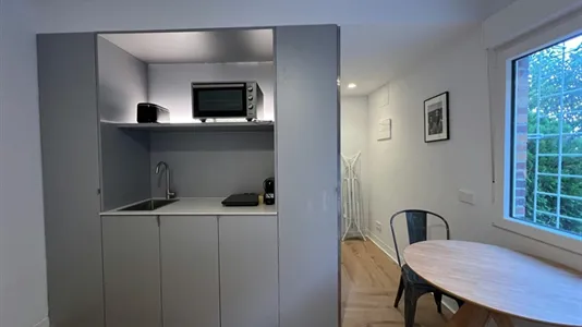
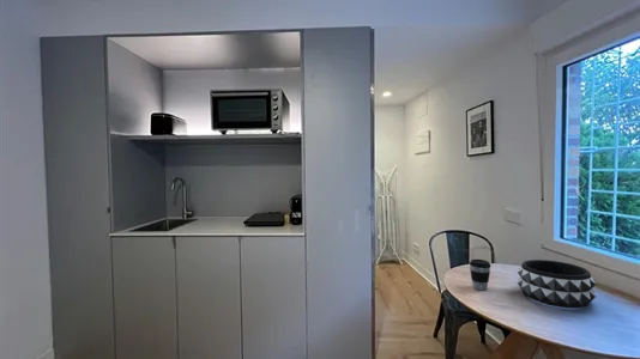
+ coffee cup (479, 274)
+ decorative bowl (554, 281)
